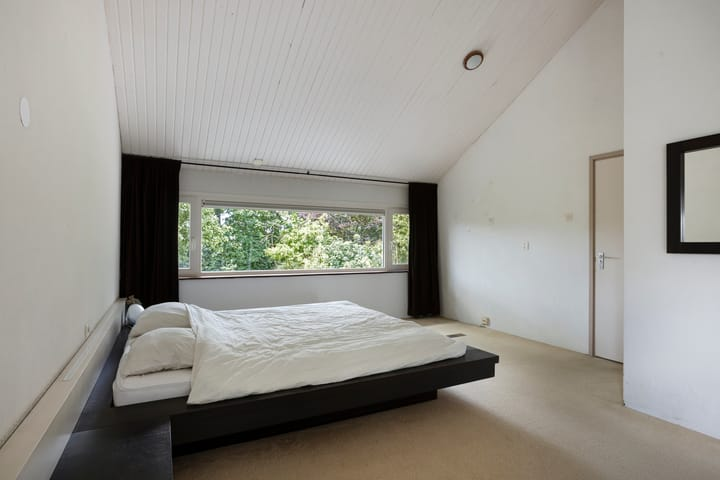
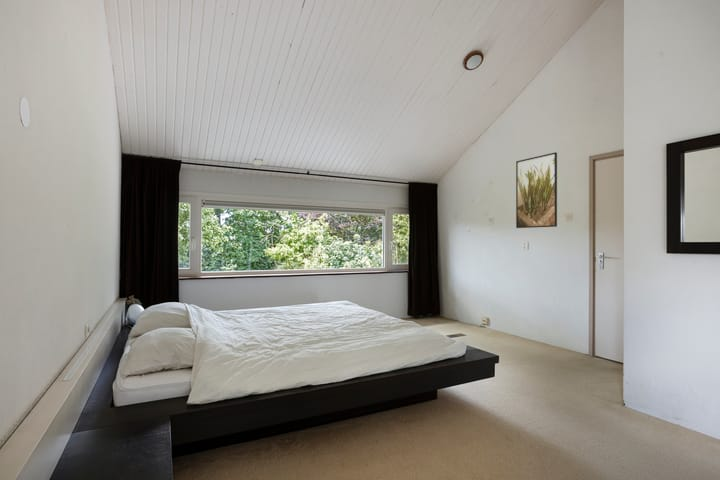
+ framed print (535, 192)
